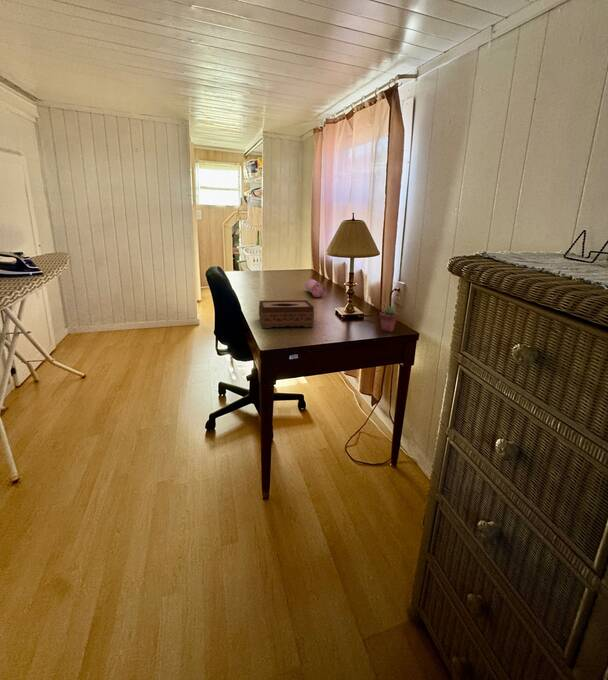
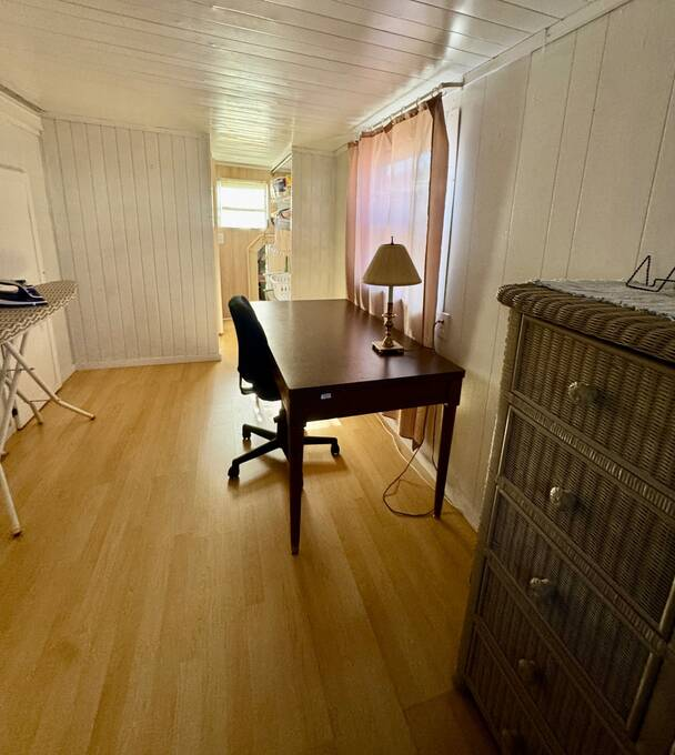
- potted succulent (388, 318)
- pencil case (314, 287)
- tissue box (285, 313)
